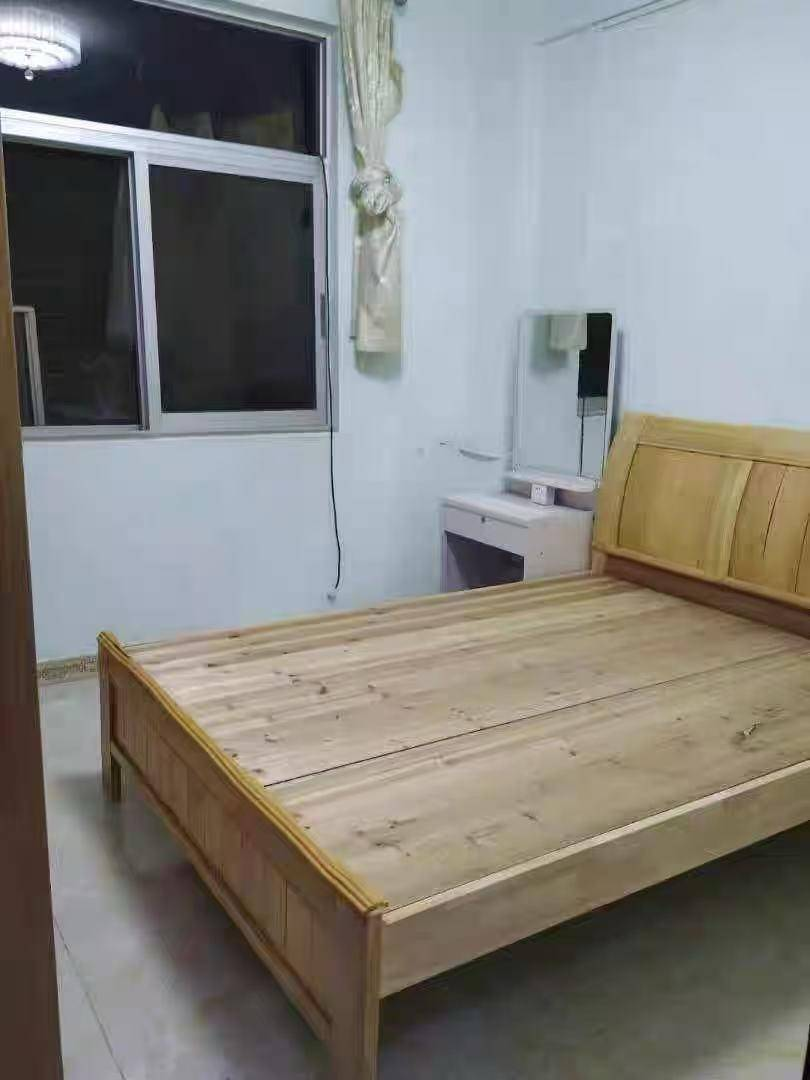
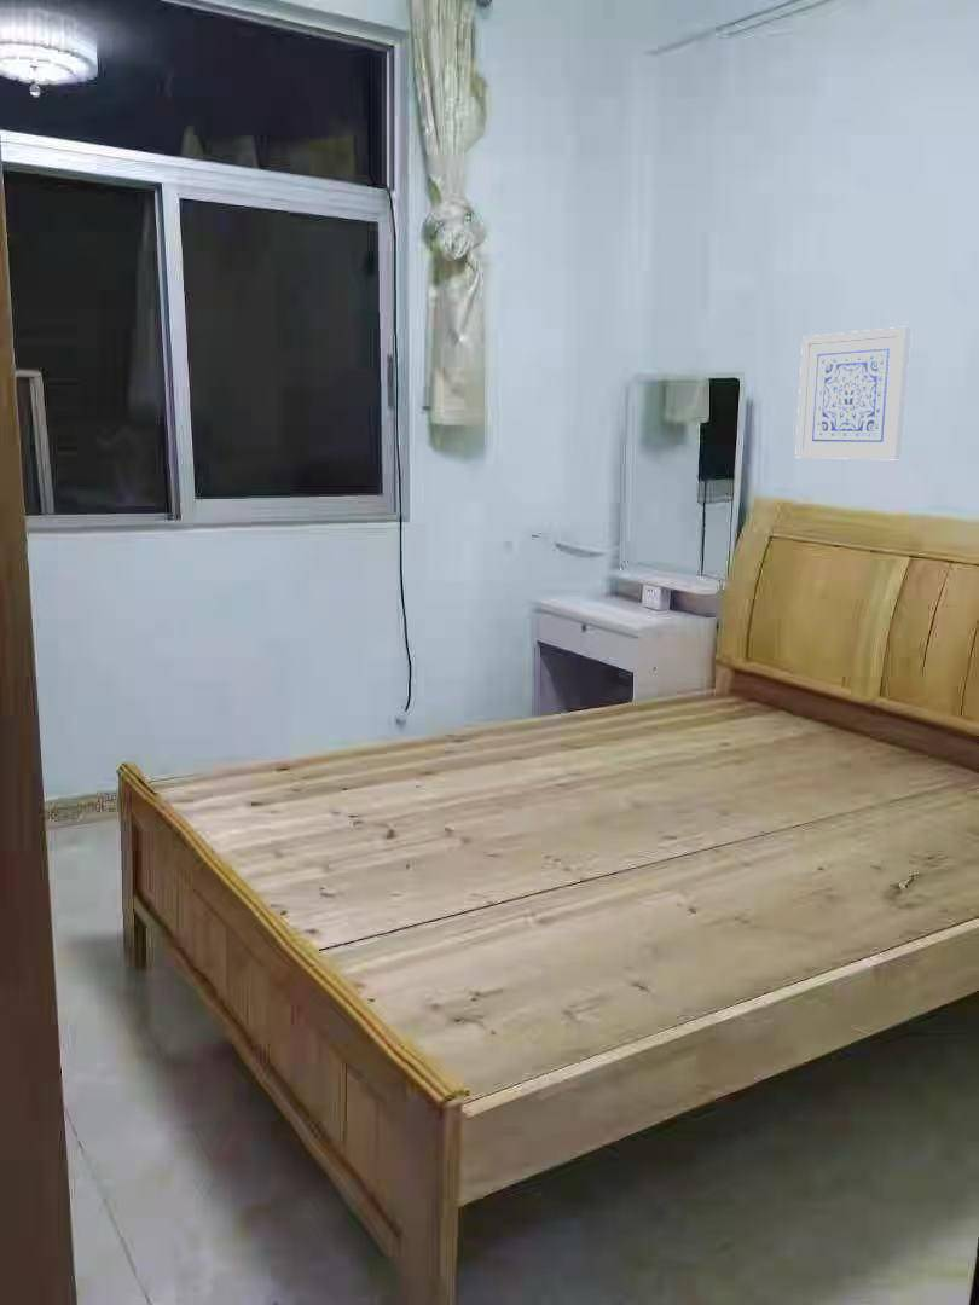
+ wall art (850, 395)
